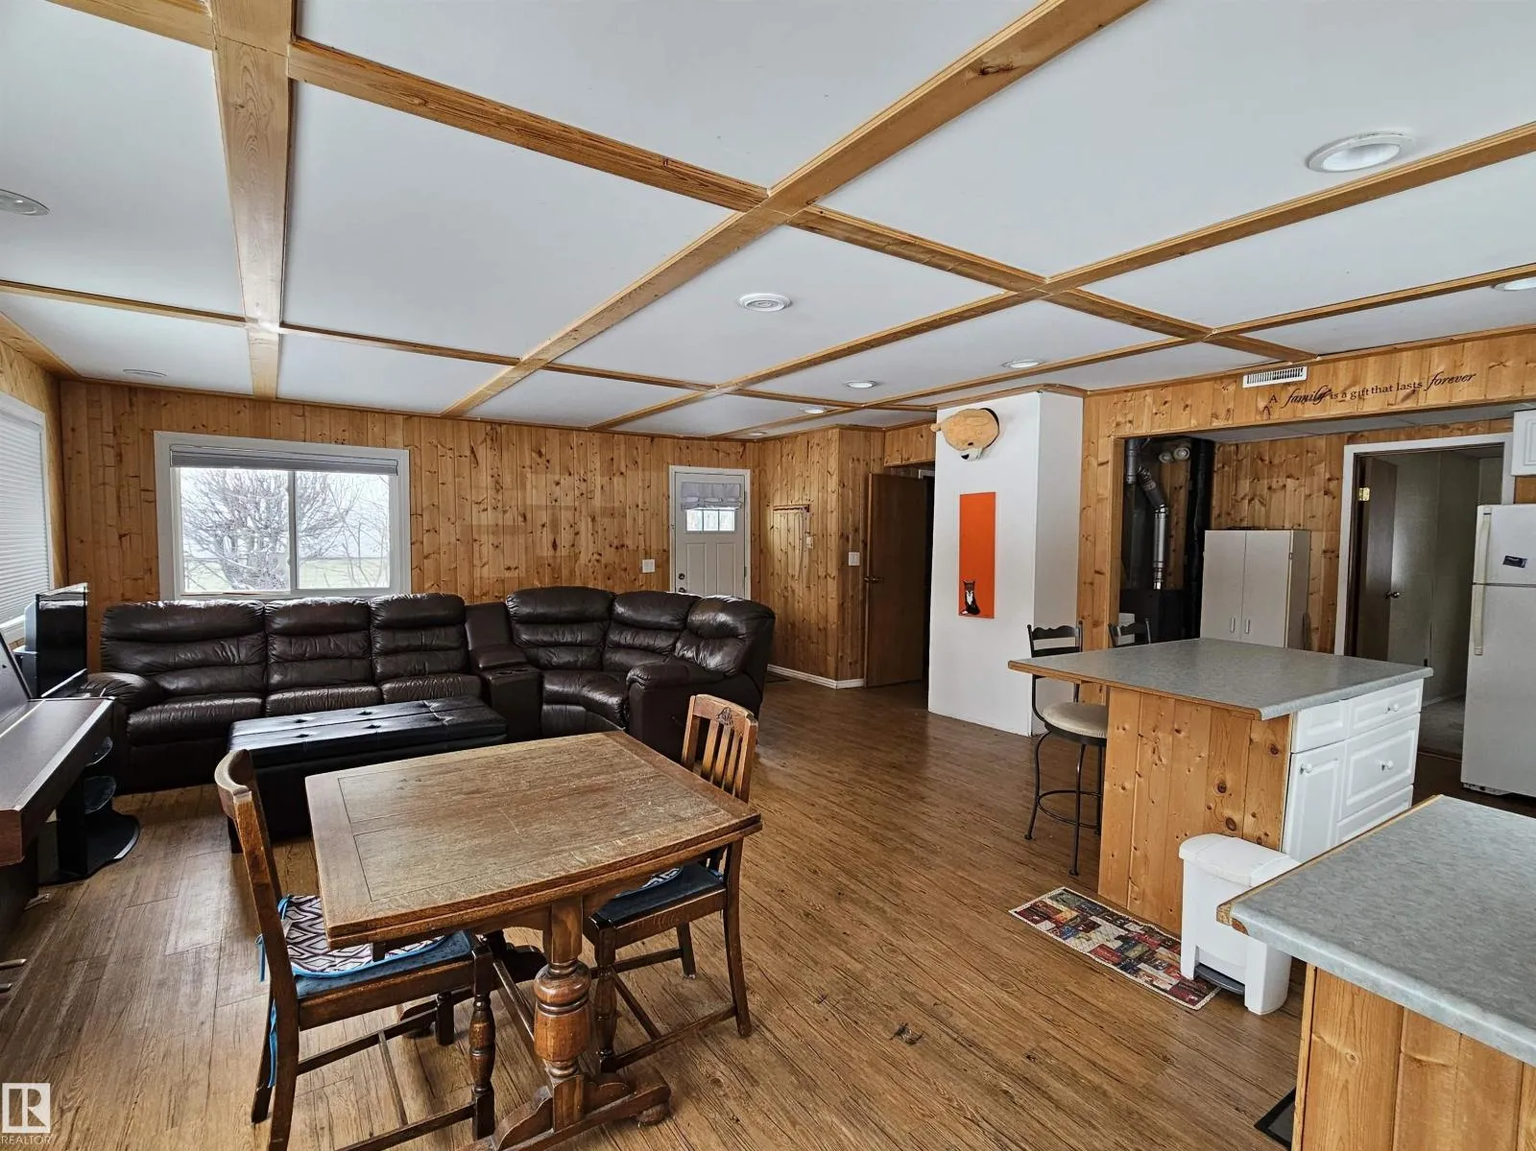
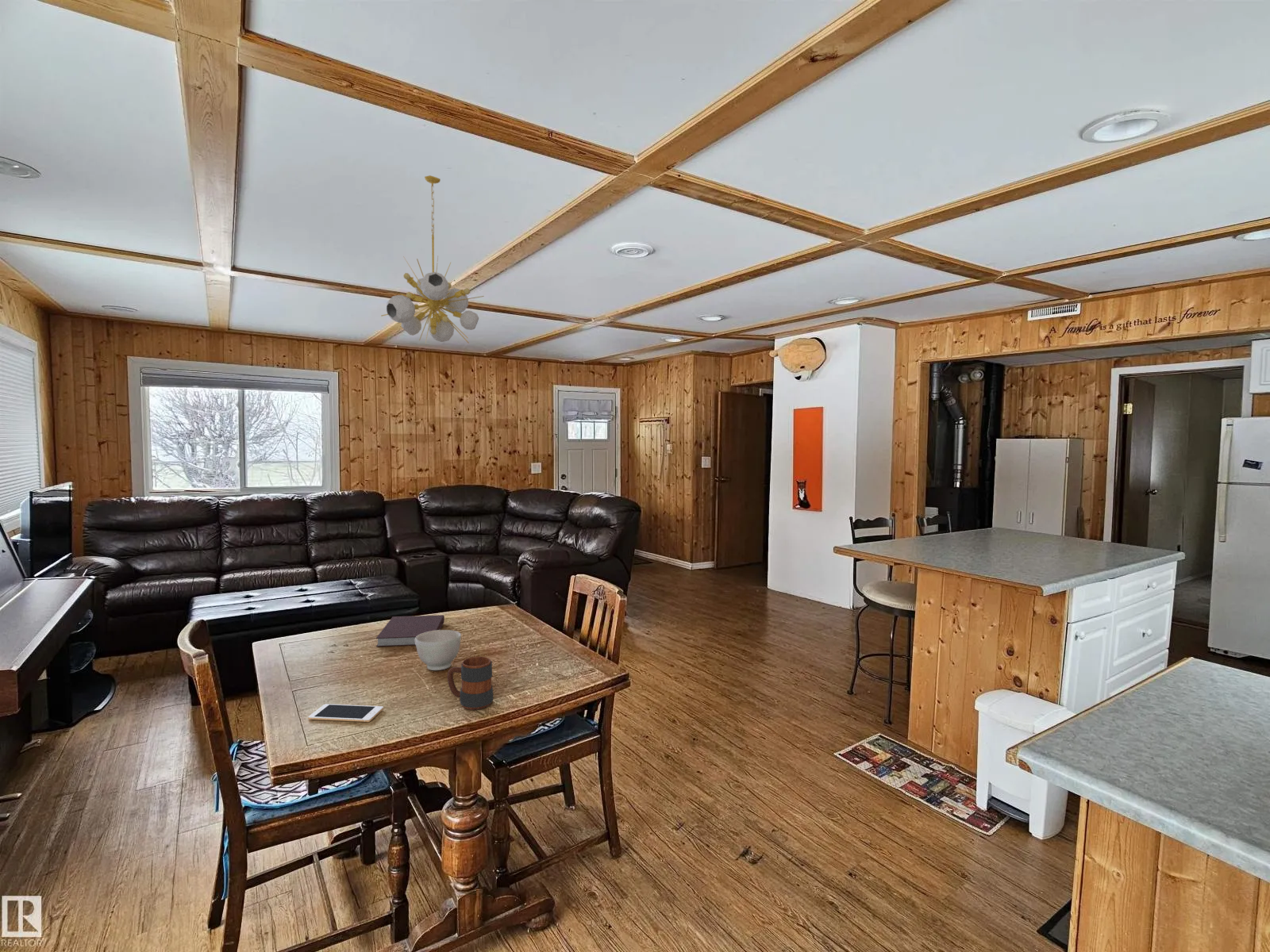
+ notebook (412, 630)
+ cell phone (346, 712)
+ chandelier (433, 263)
+ mug (470, 682)
+ bowl (438, 651)
